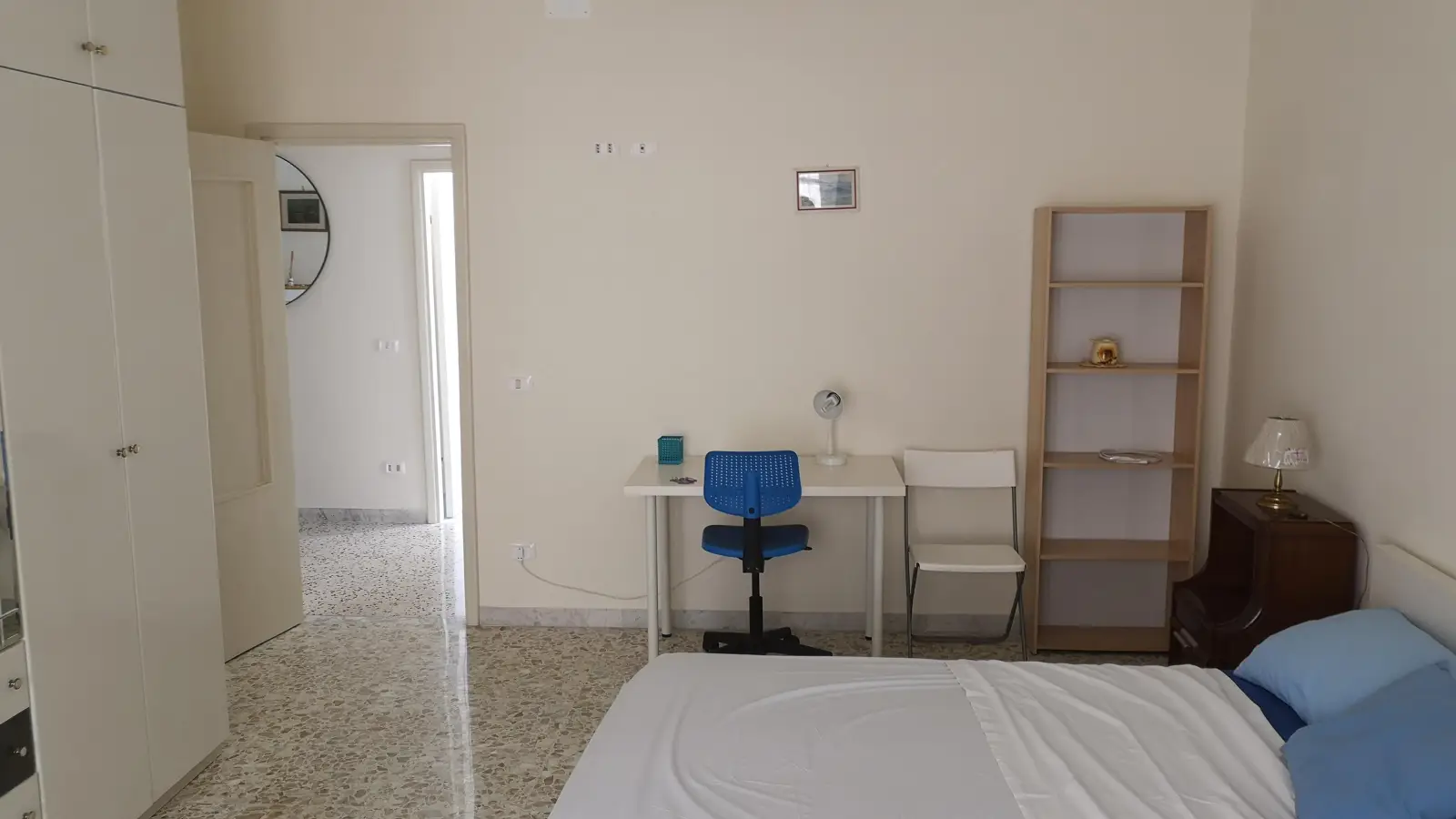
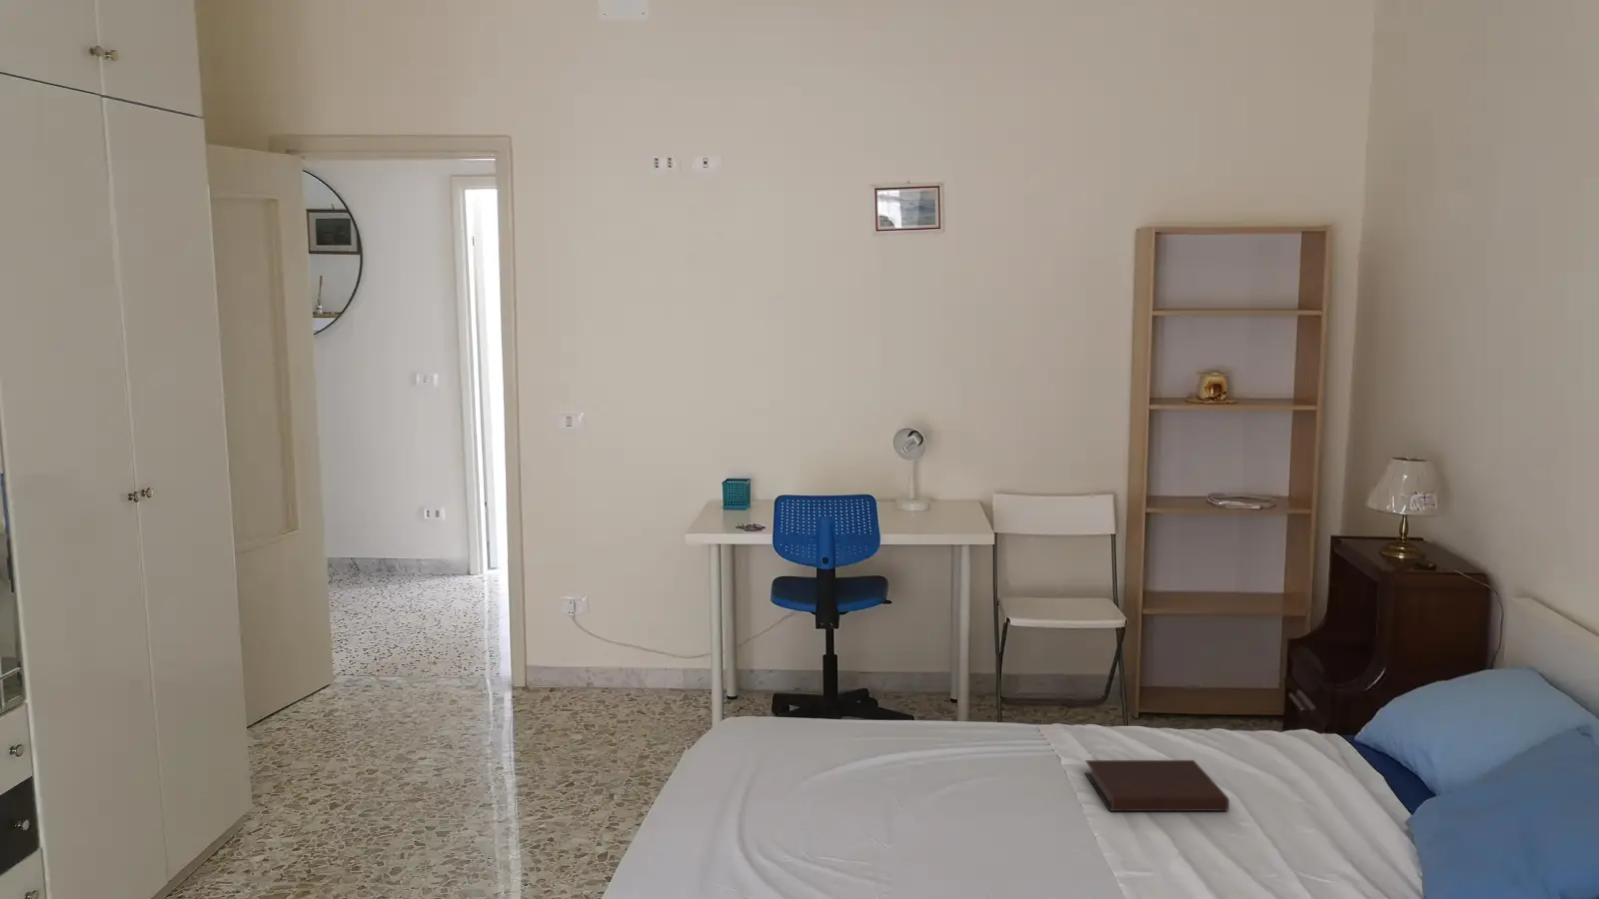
+ notebook (1153, 785)
